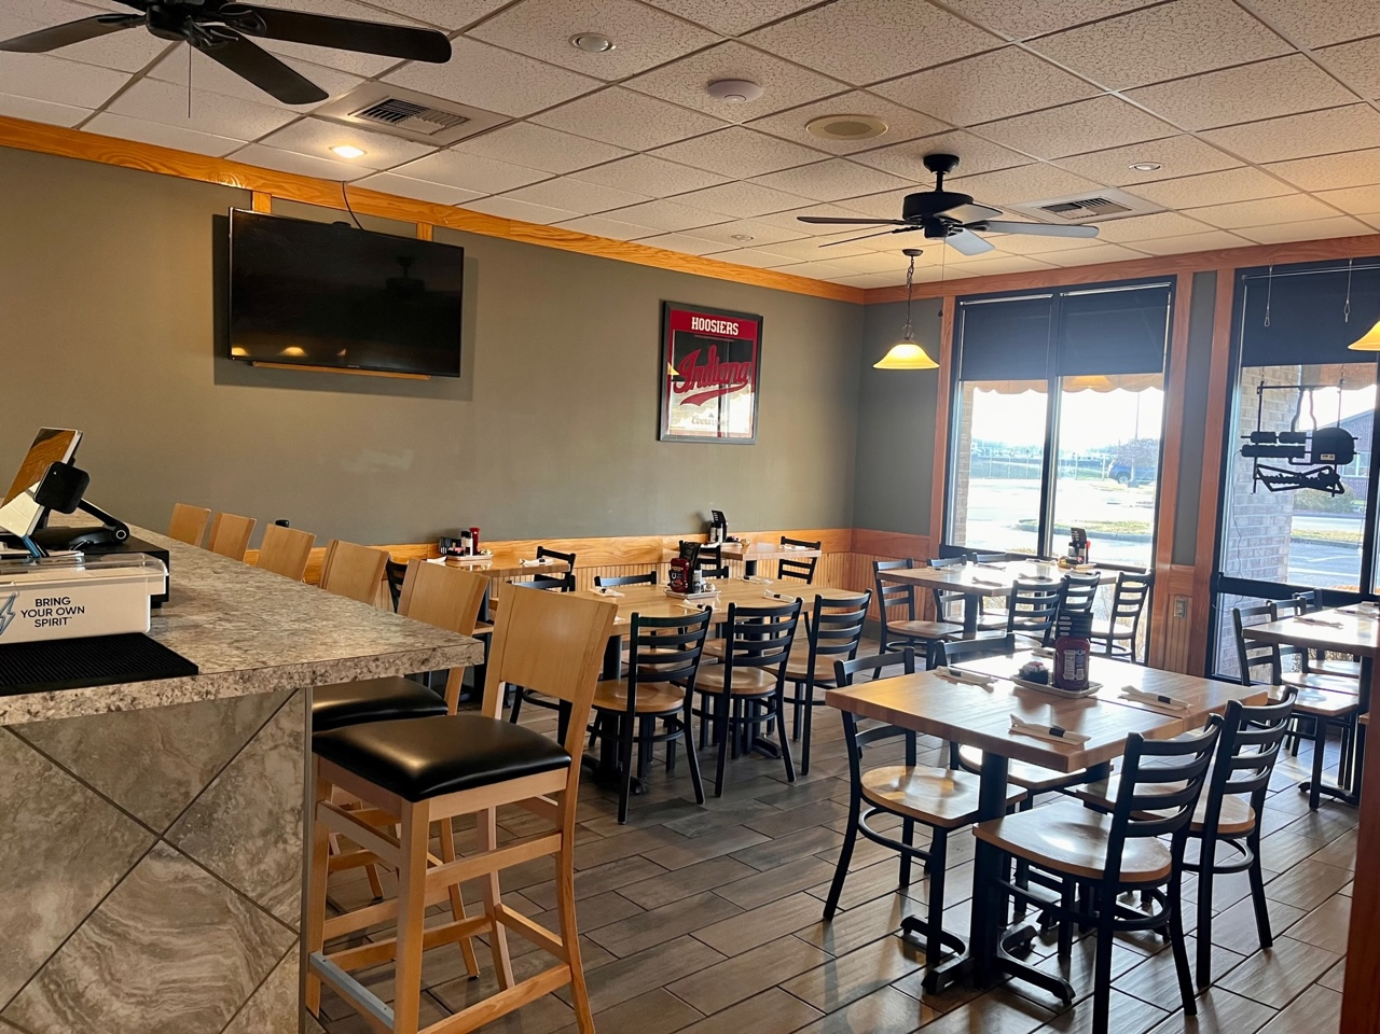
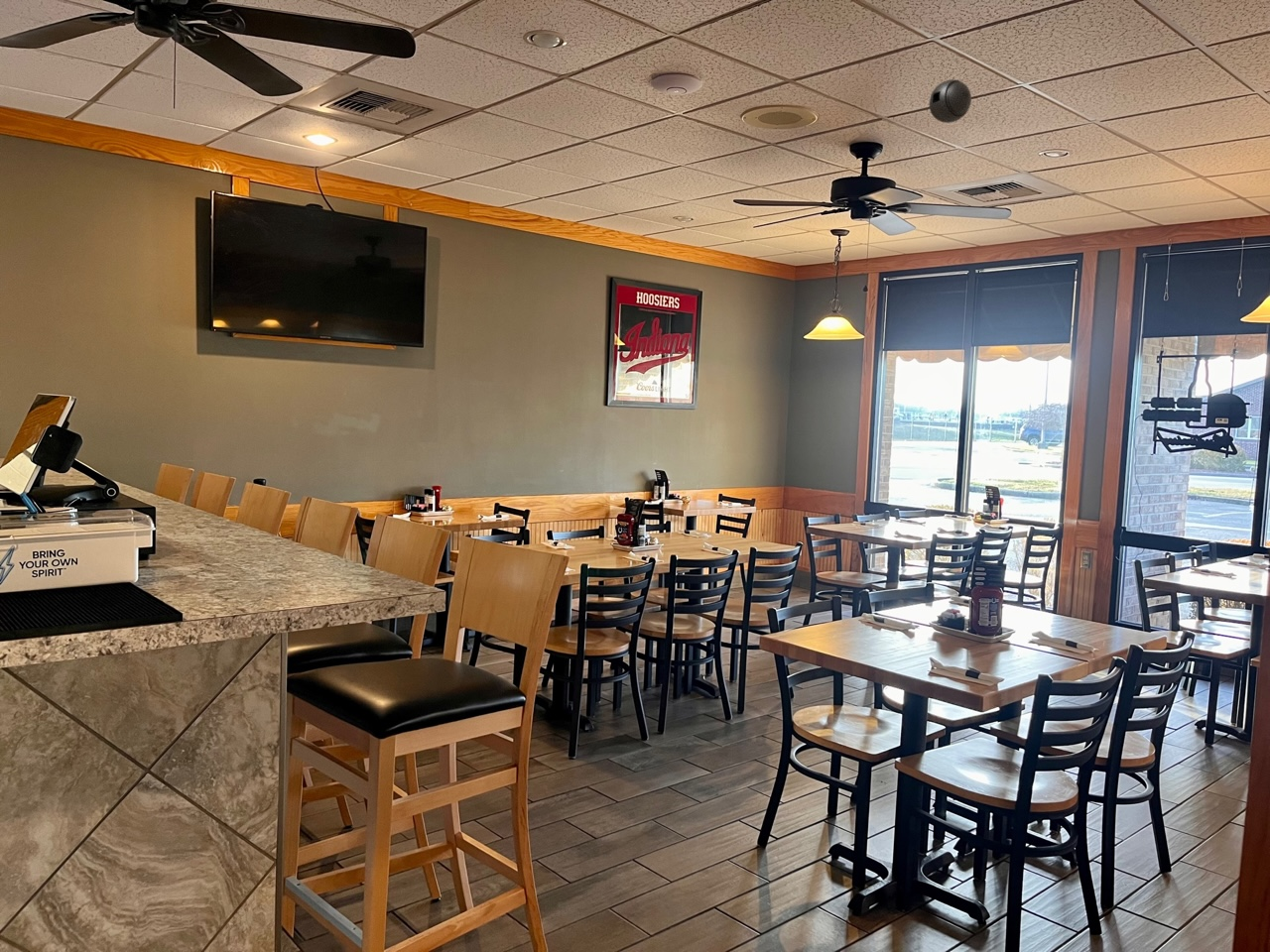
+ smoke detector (950, 101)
